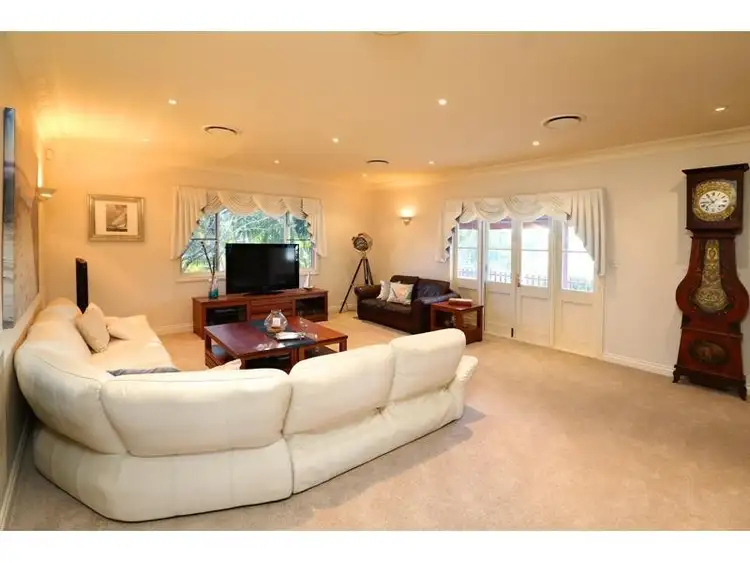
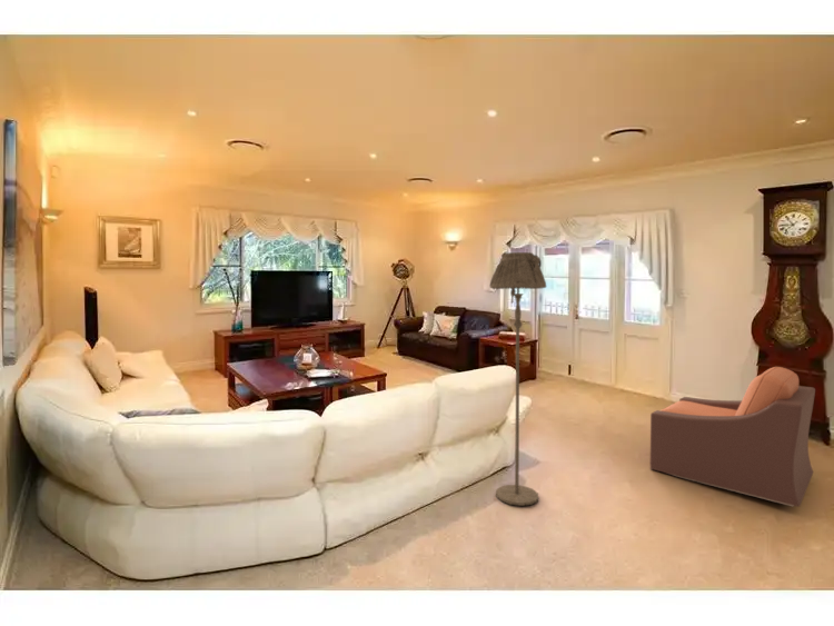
+ armchair (728, 419)
+ floor lamp (517, 375)
